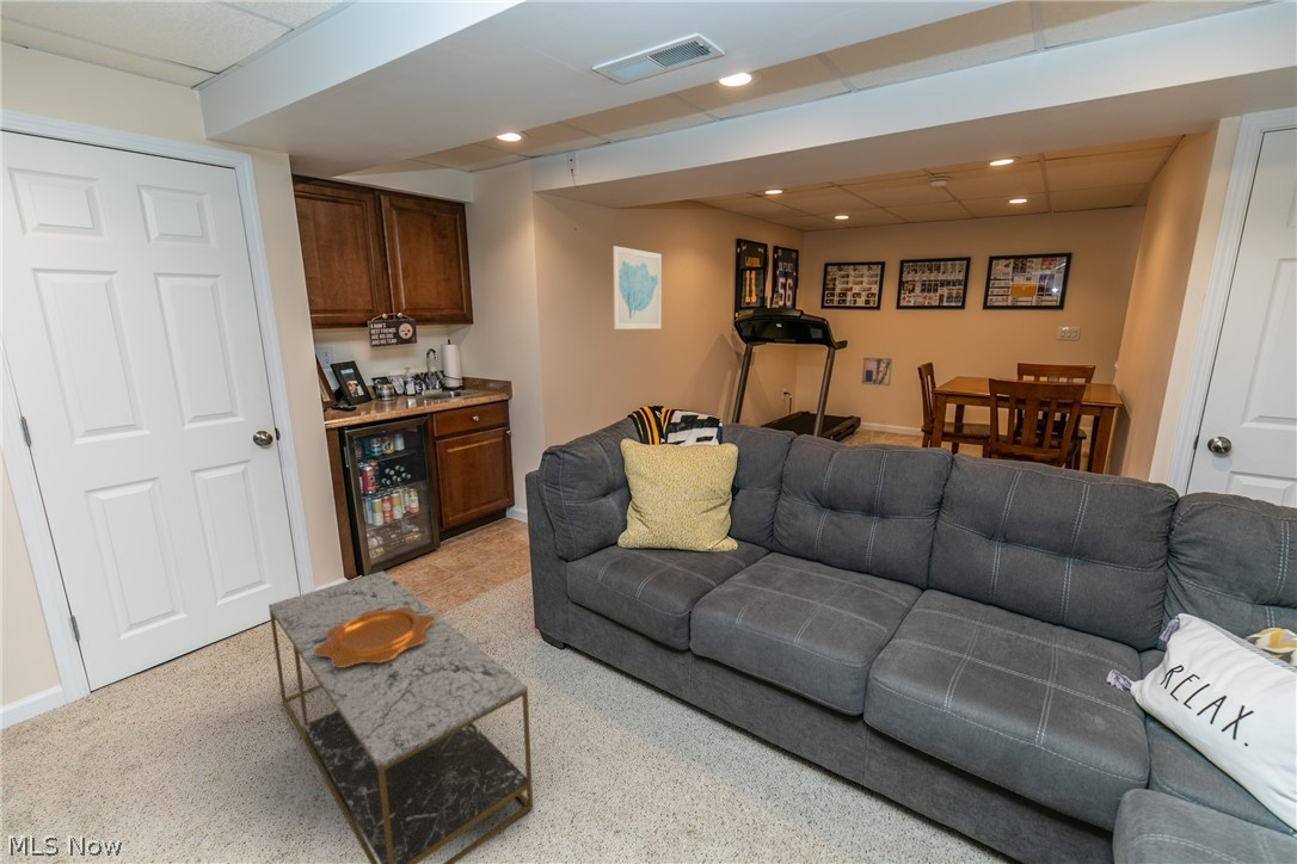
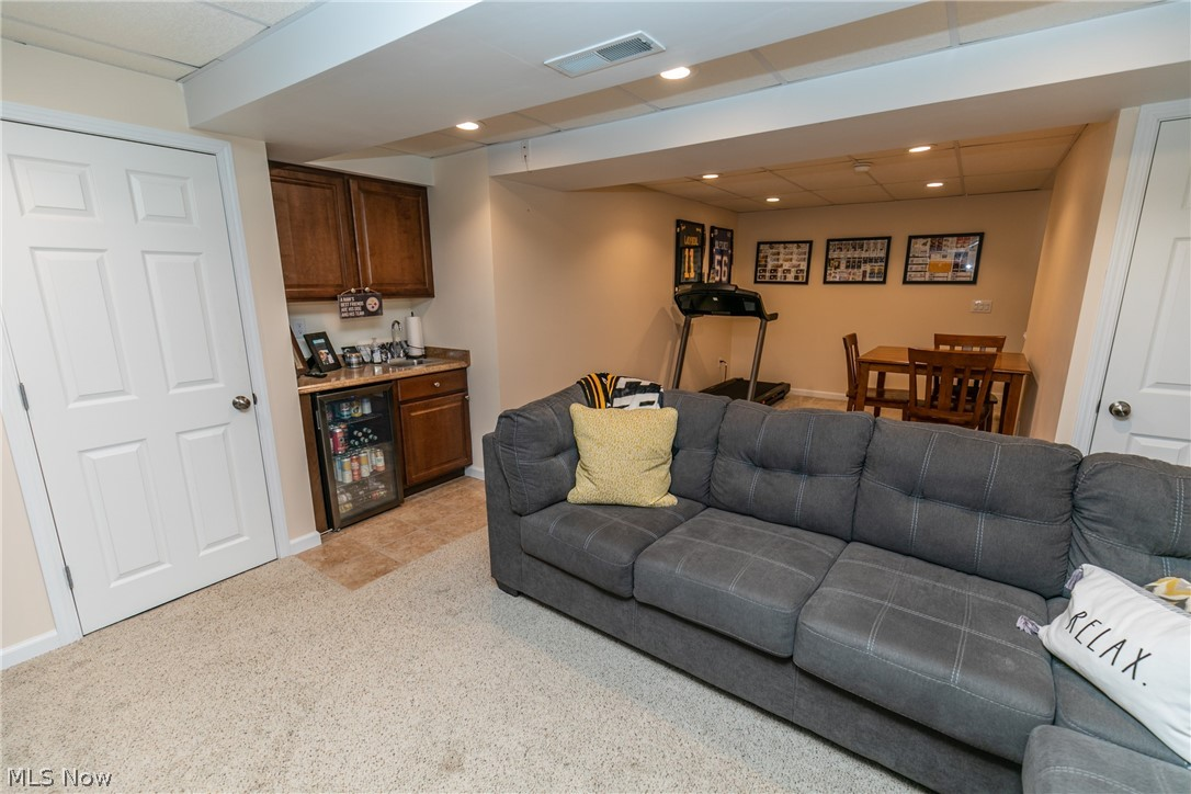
- coffee table (387, 695)
- wall art (638, 290)
- wall art (877, 371)
- decorative bowl (377, 632)
